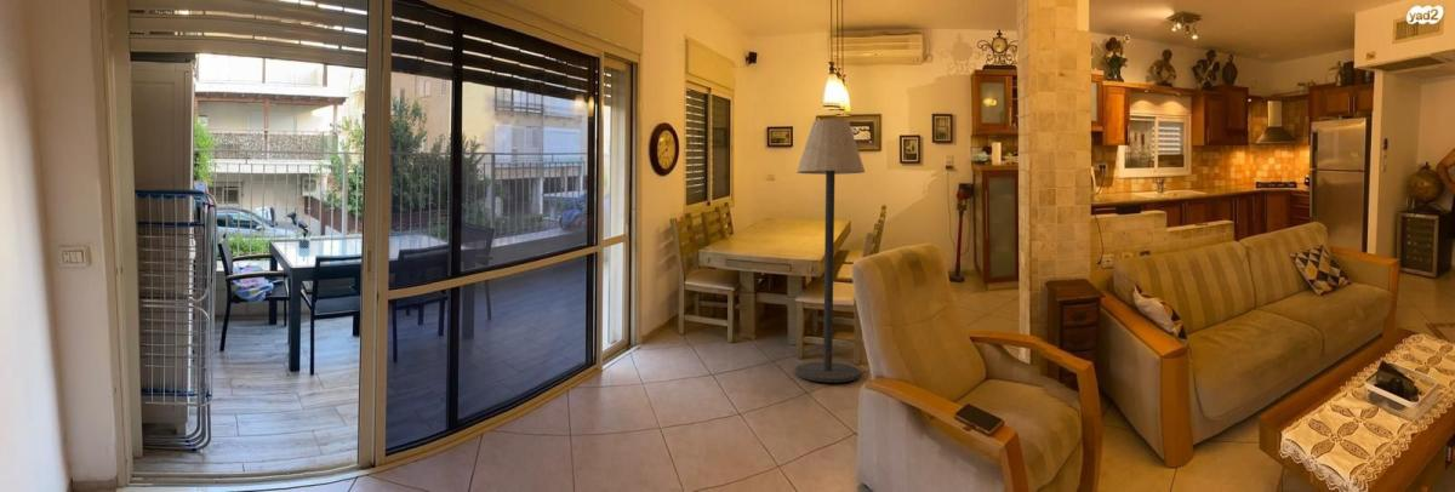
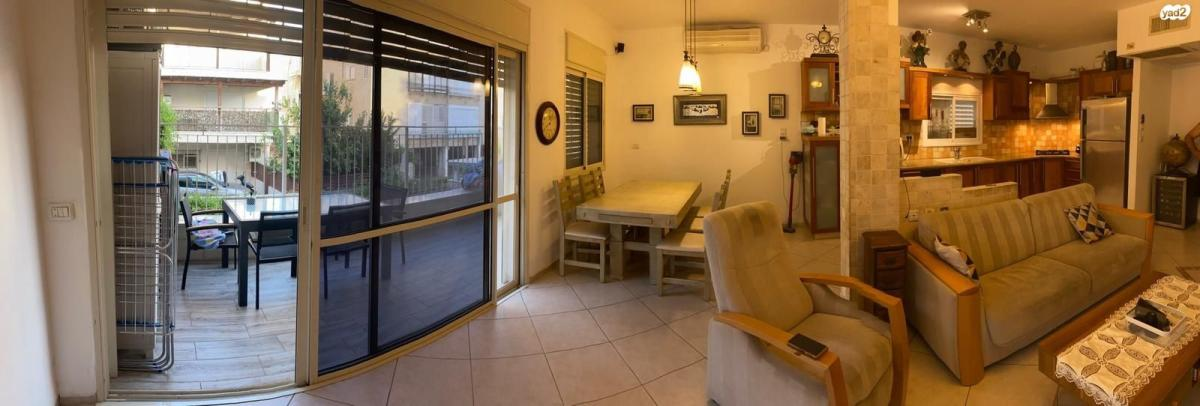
- floor lamp (828, 248)
